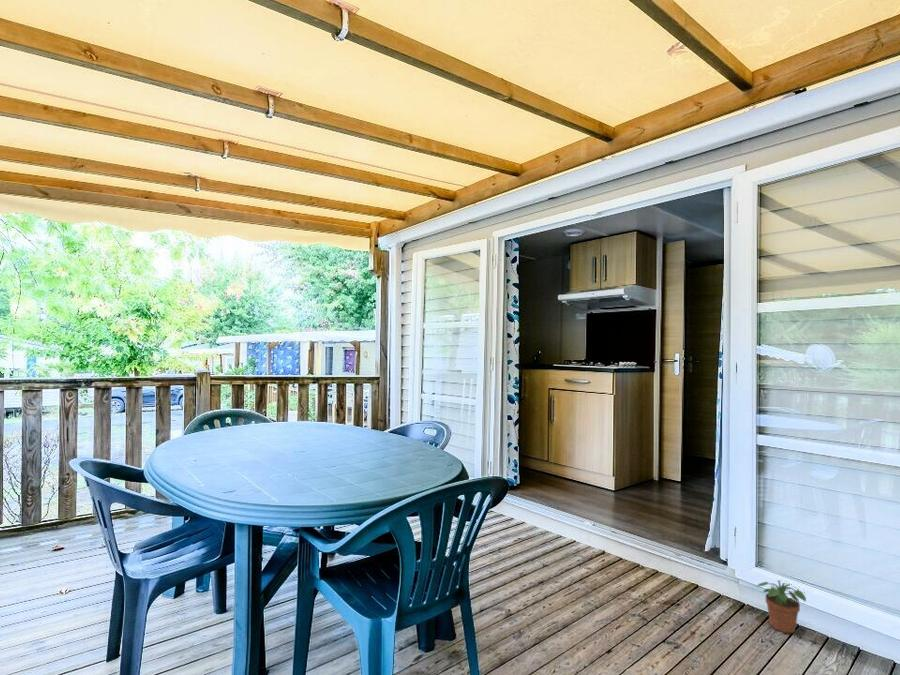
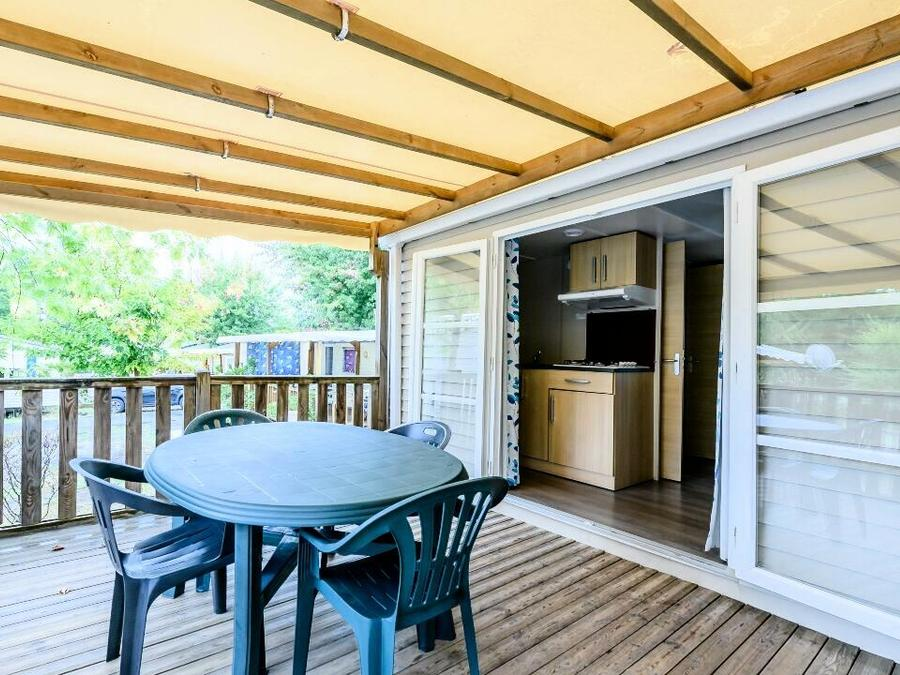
- potted plant (782, 606)
